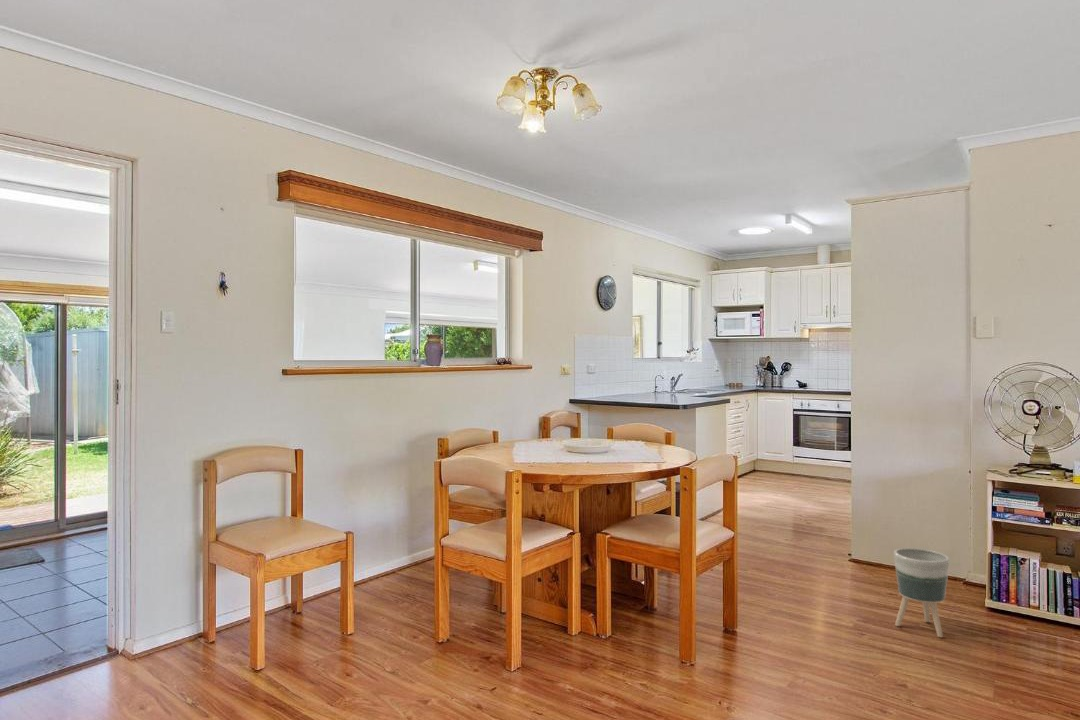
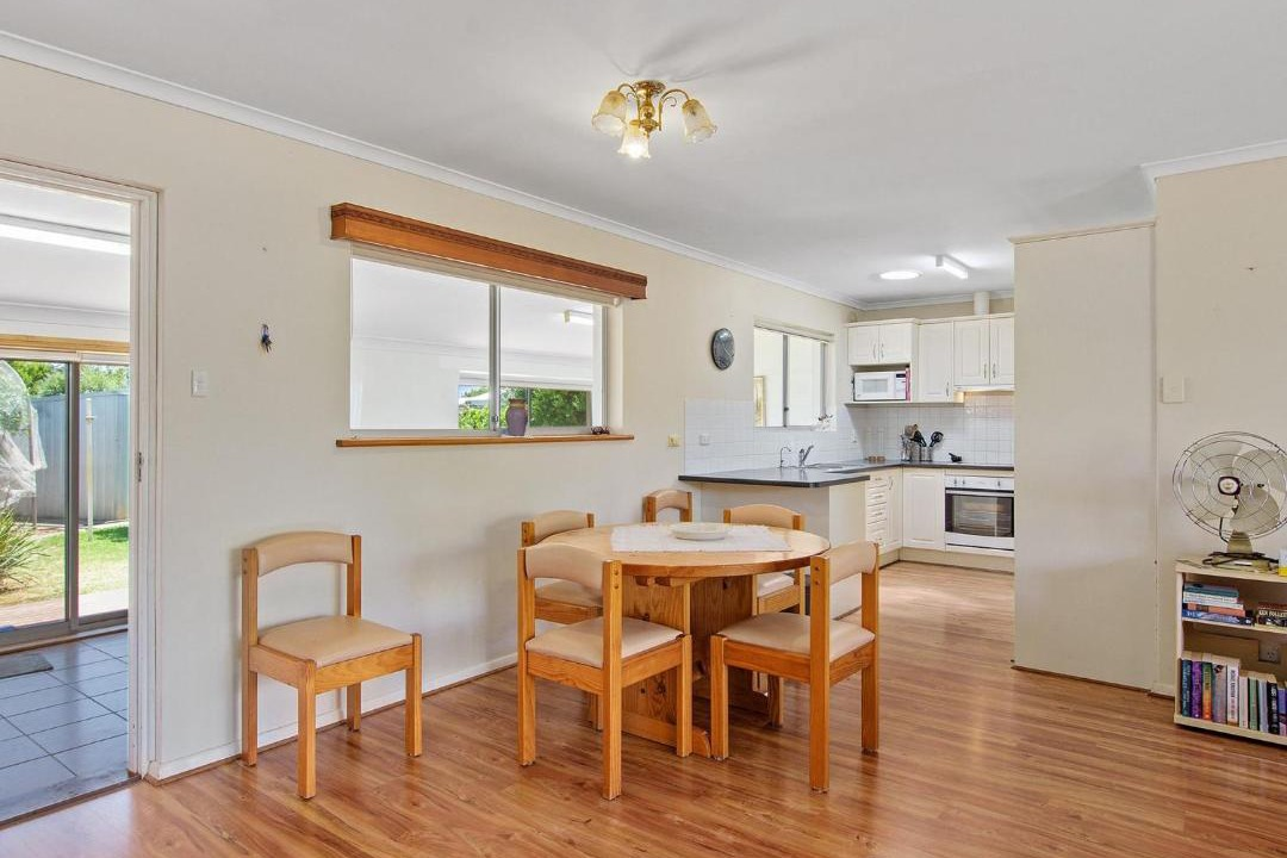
- planter (921, 591)
